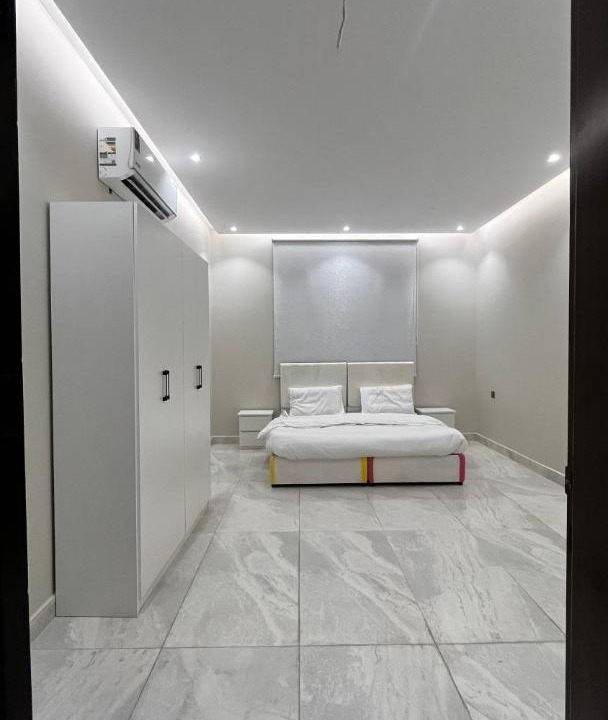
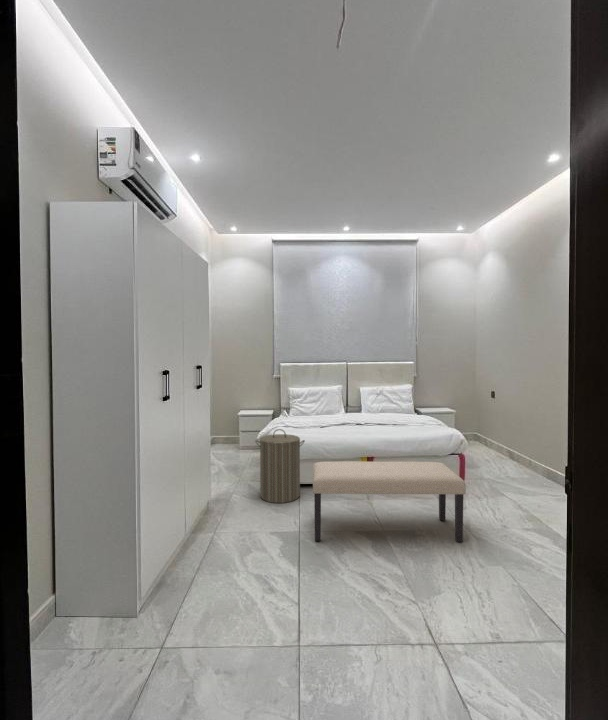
+ laundry hamper (280, 462)
+ bench (383, 493)
